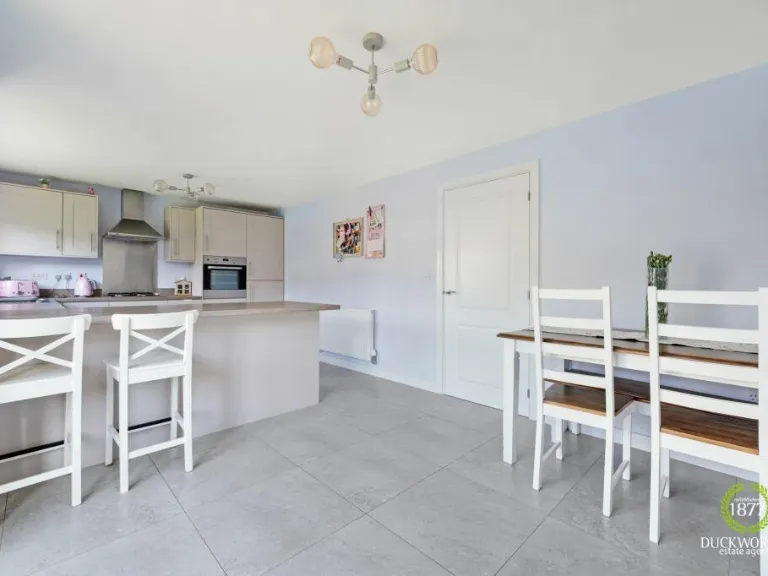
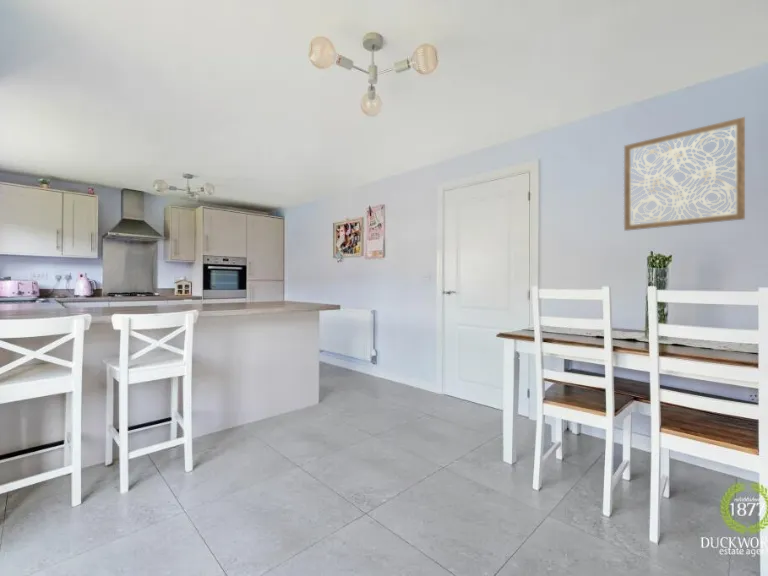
+ wall art (681, 181)
